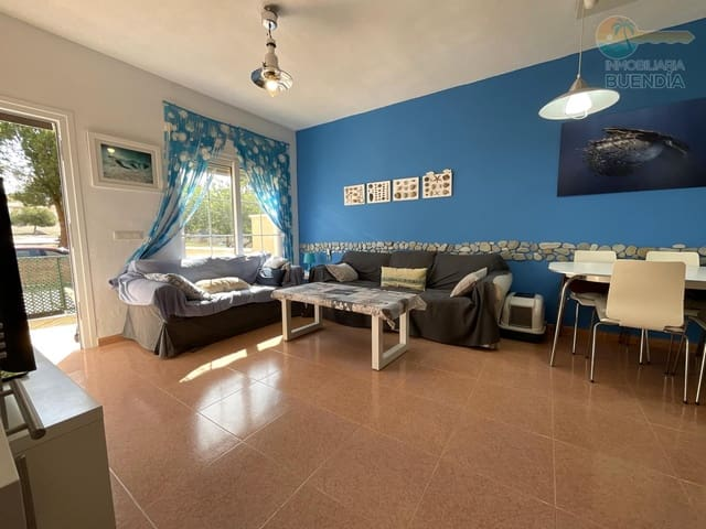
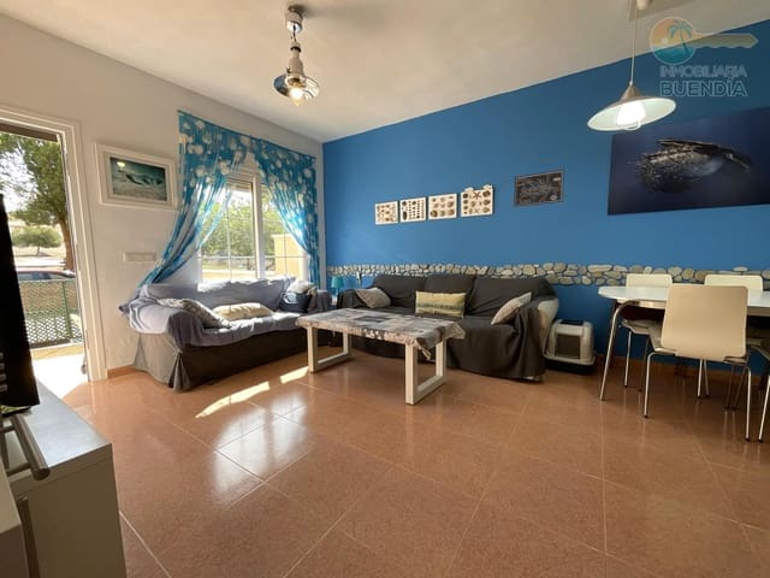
+ wall art (538, 188)
